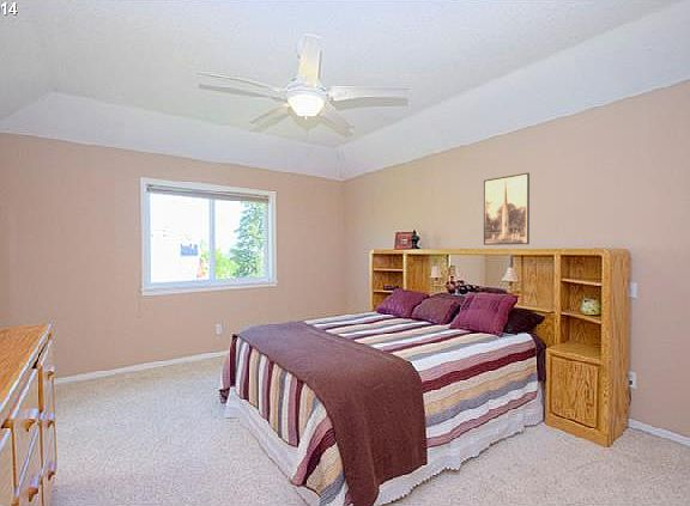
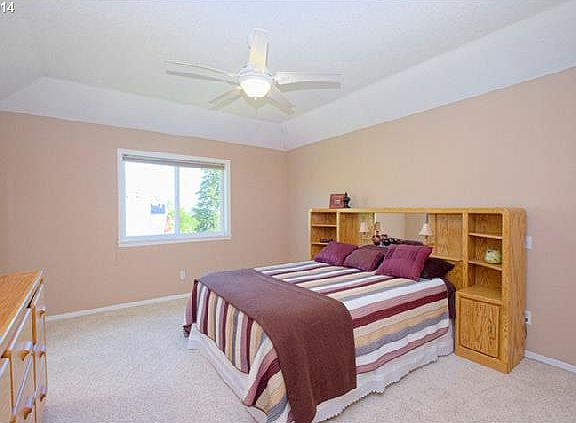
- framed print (504, 211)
